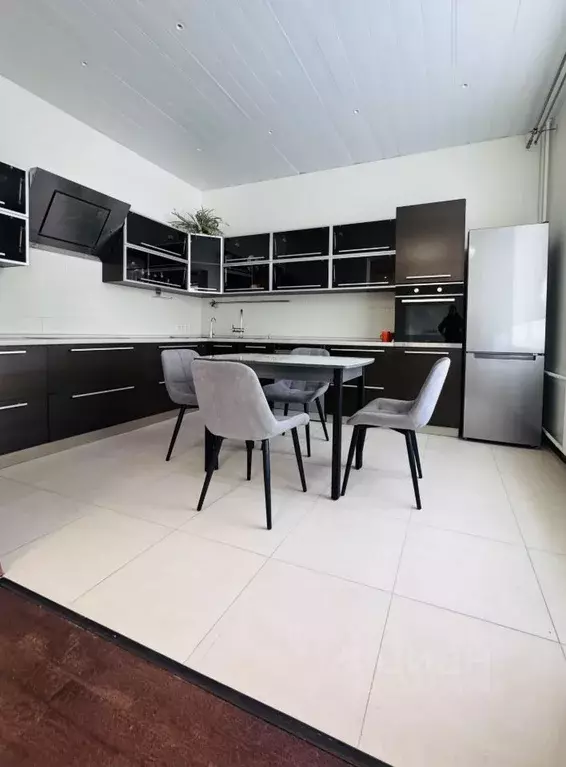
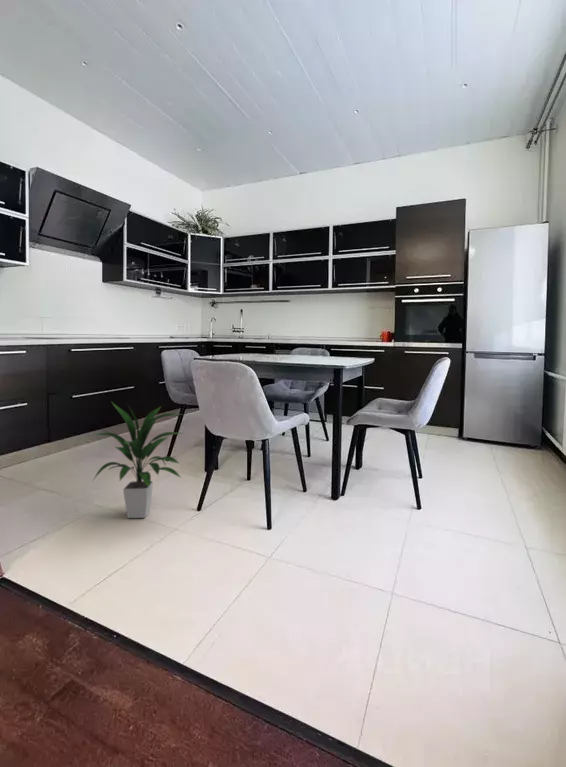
+ indoor plant (141, 457)
